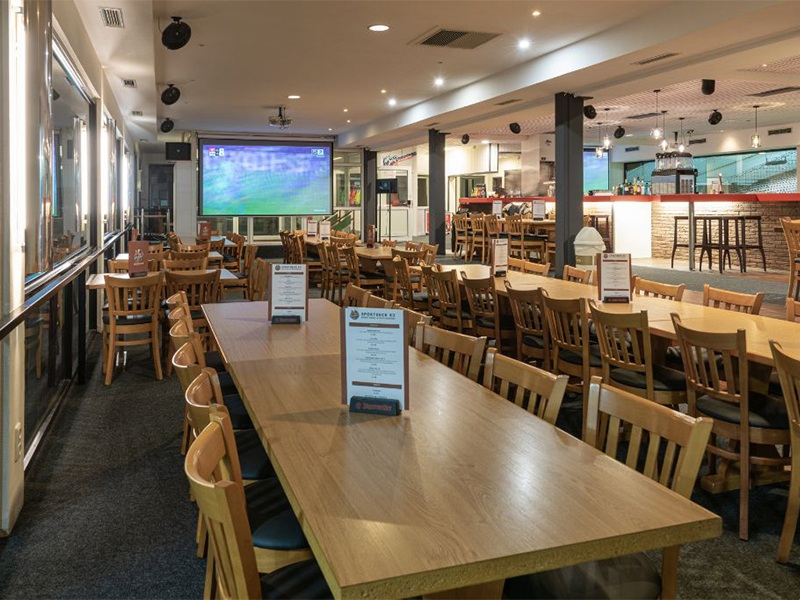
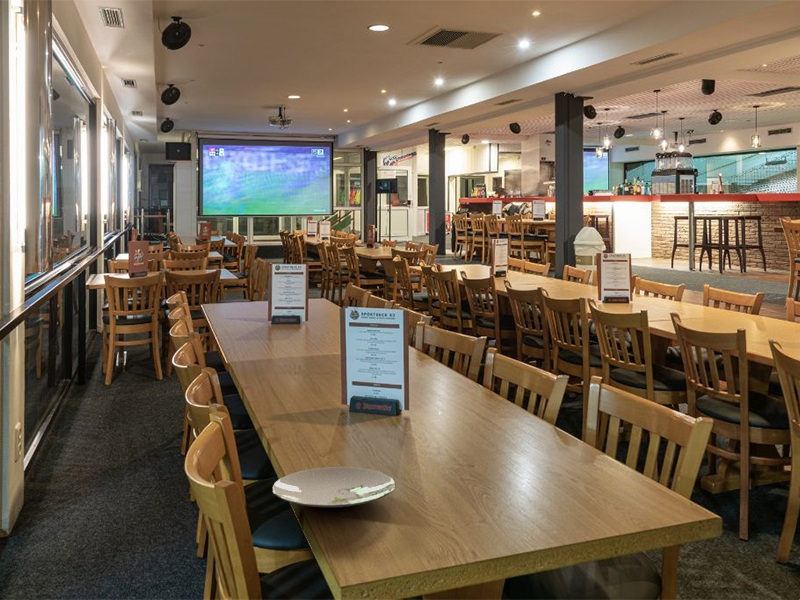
+ plate (334, 492)
